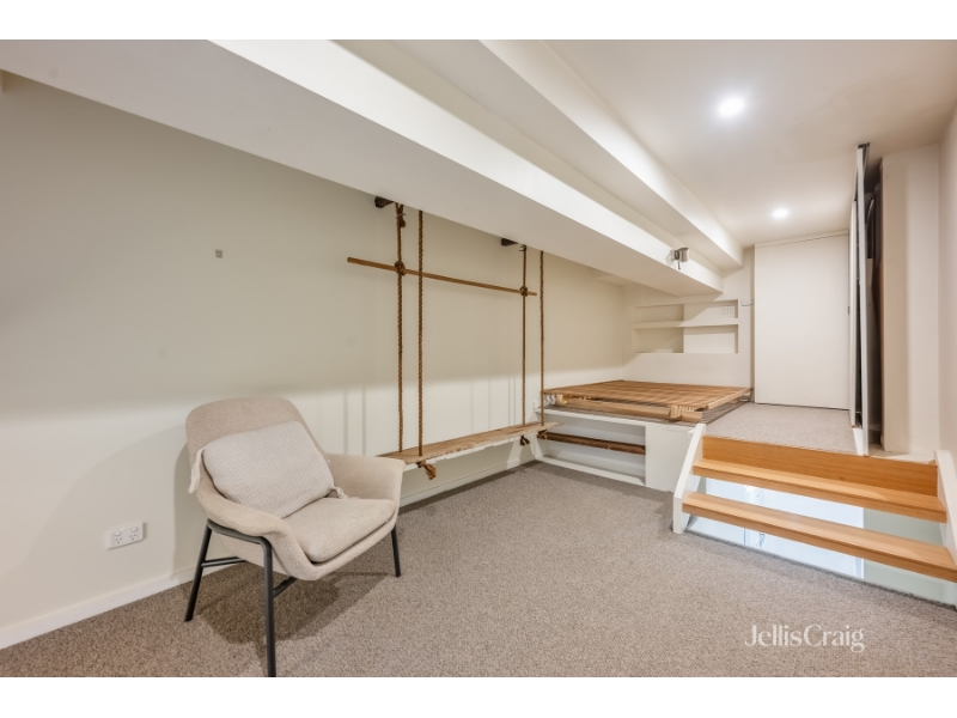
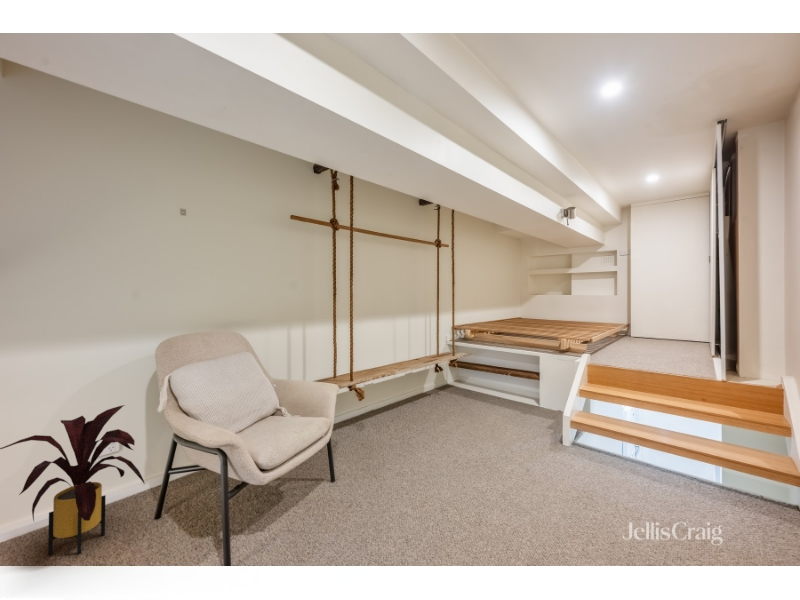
+ house plant (75, 479)
